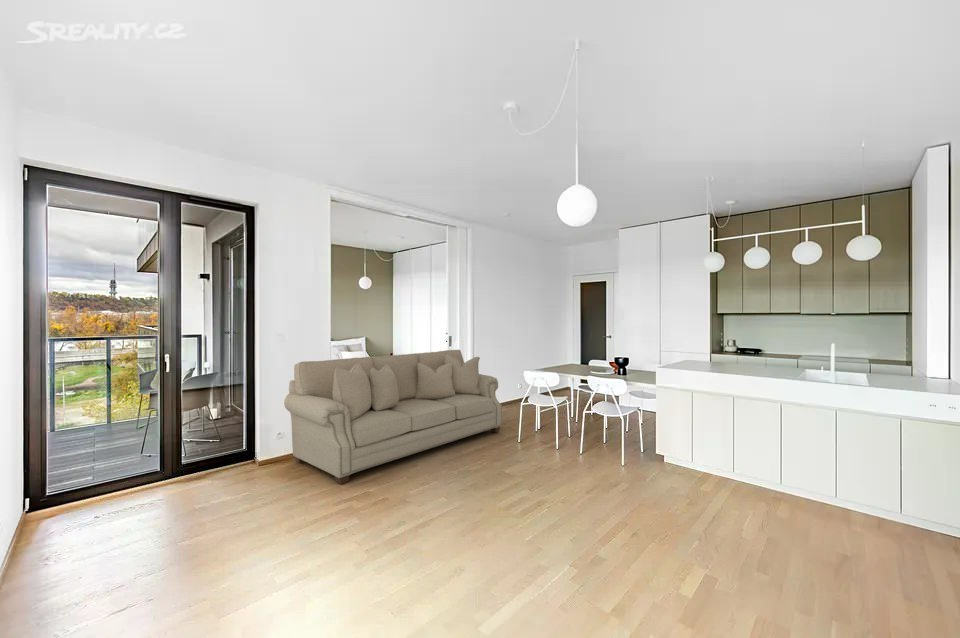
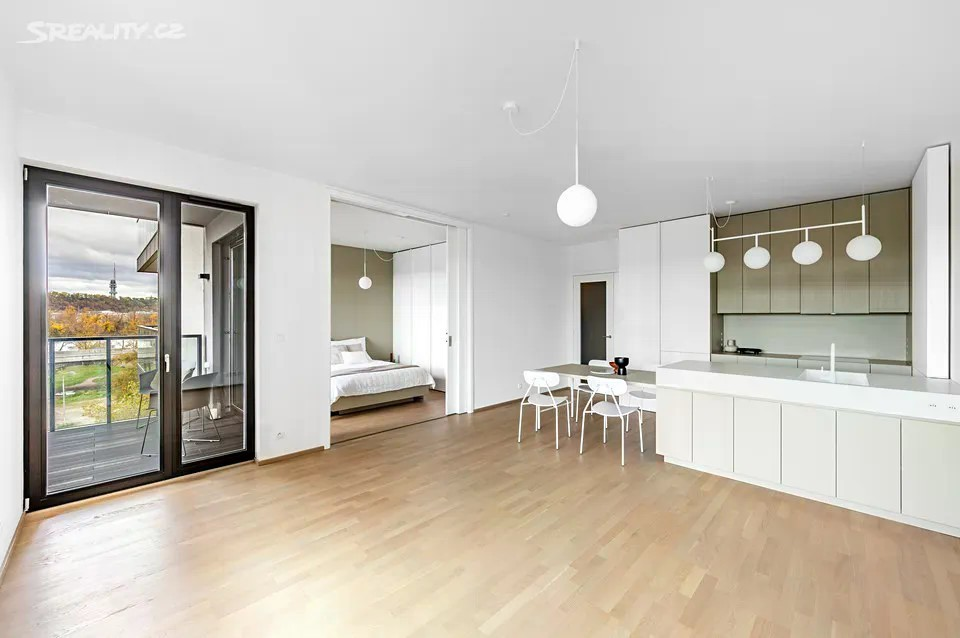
- sofa (407, 399)
